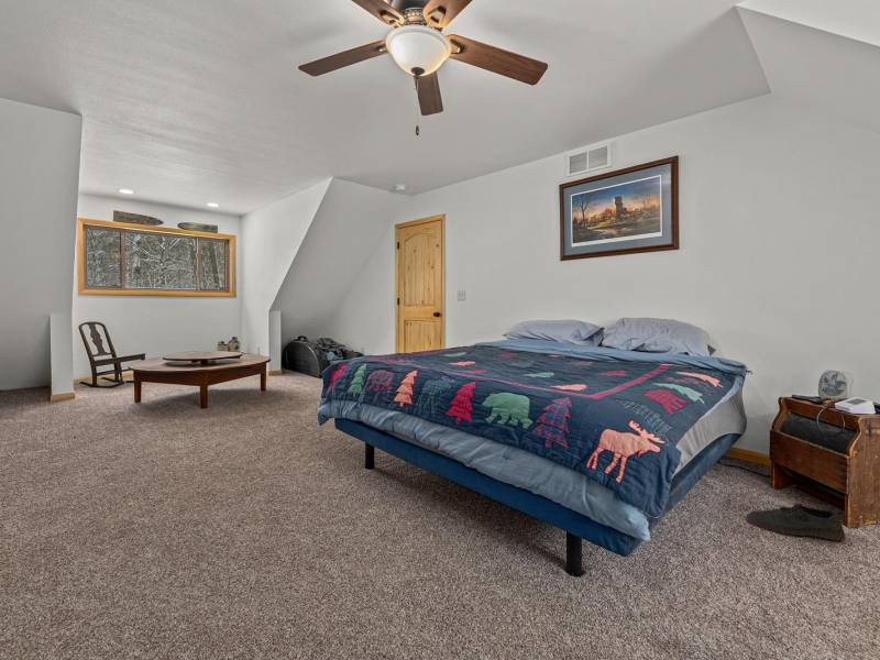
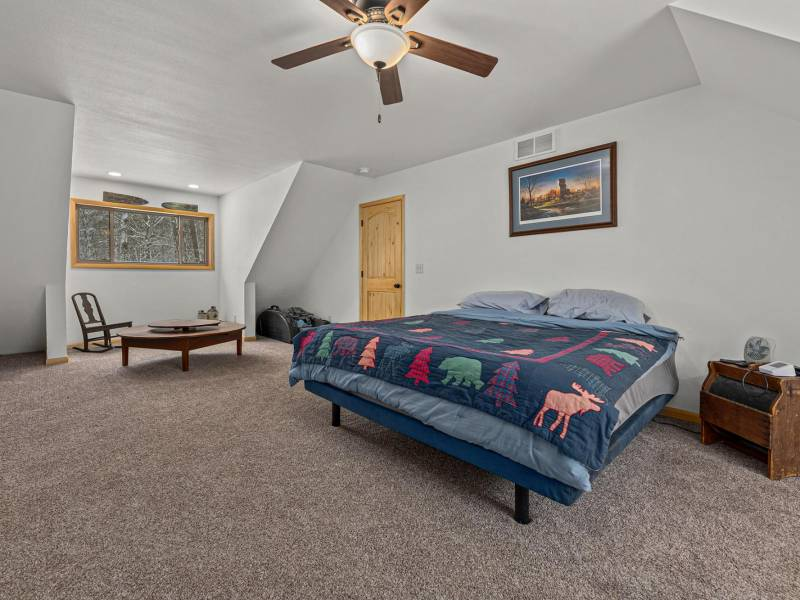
- shoe (793, 517)
